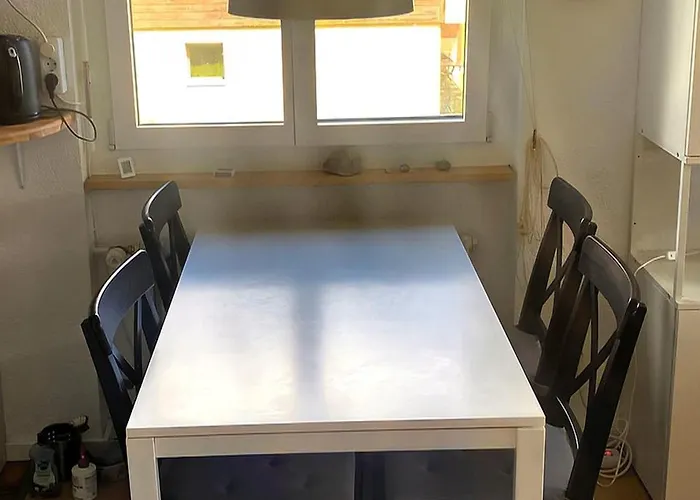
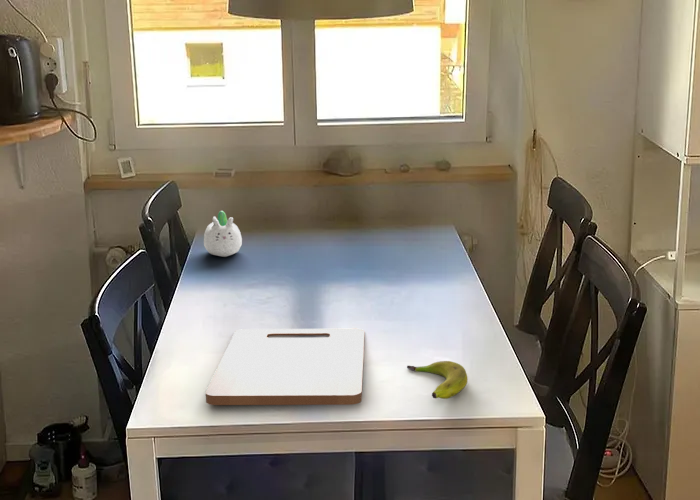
+ succulent planter (222, 232)
+ cutting board (292, 362)
+ banana (442, 375)
